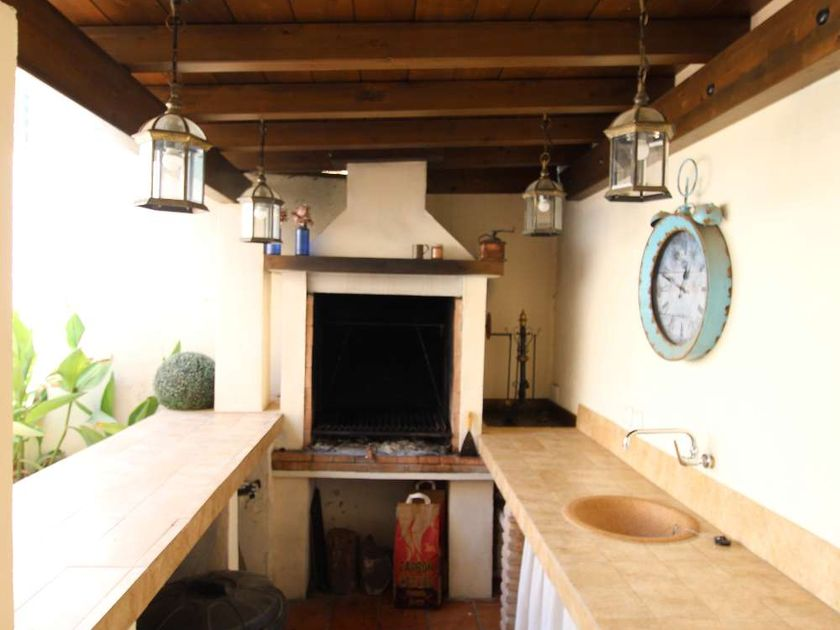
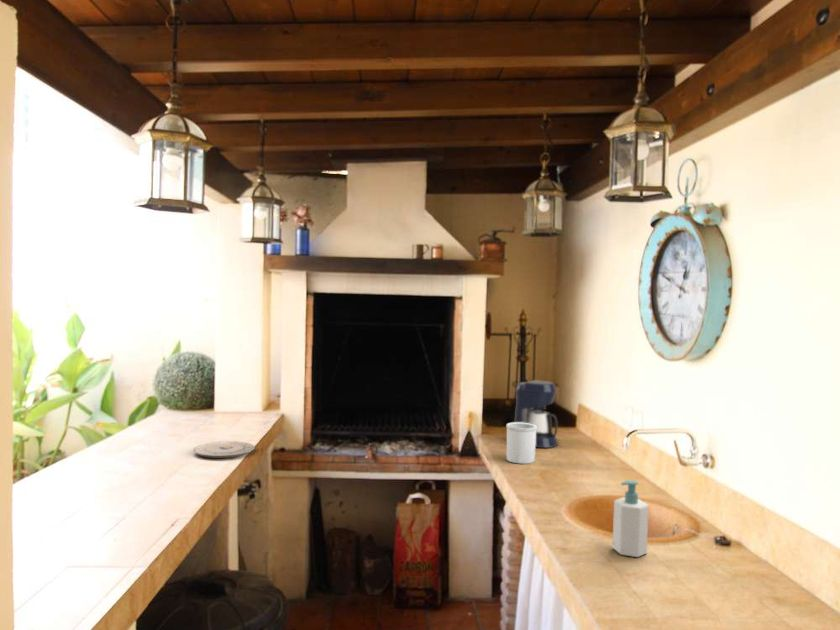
+ utensil holder (521, 442)
+ soap bottle (630, 516)
+ plate (224, 449)
+ coffee maker (535, 412)
